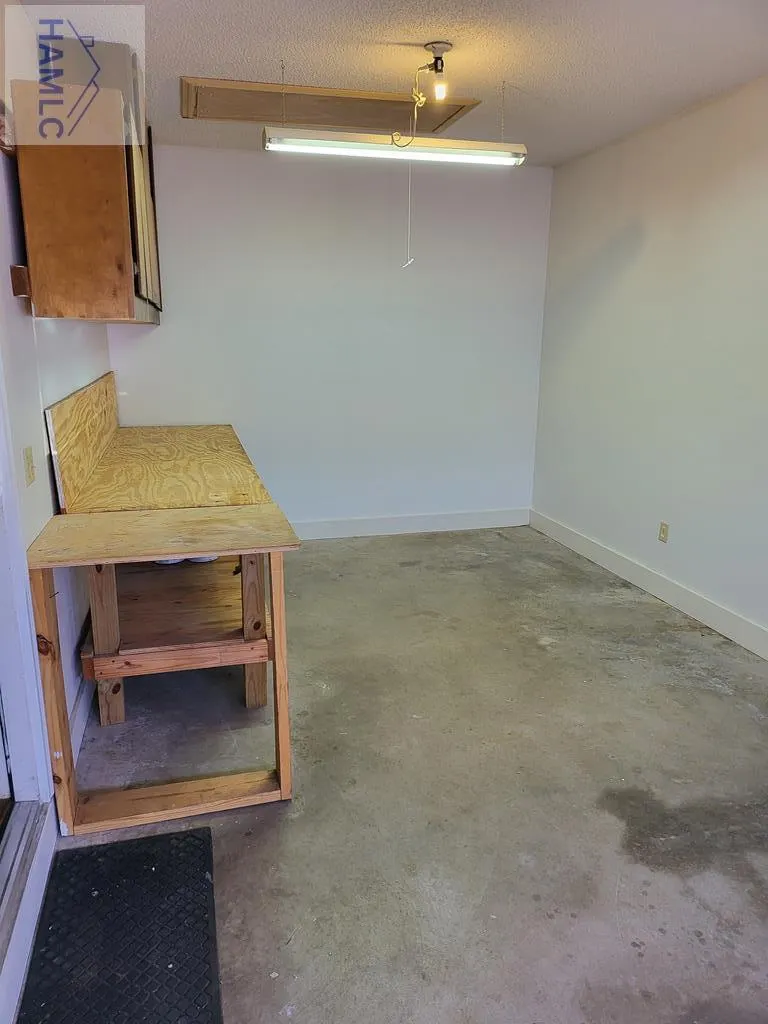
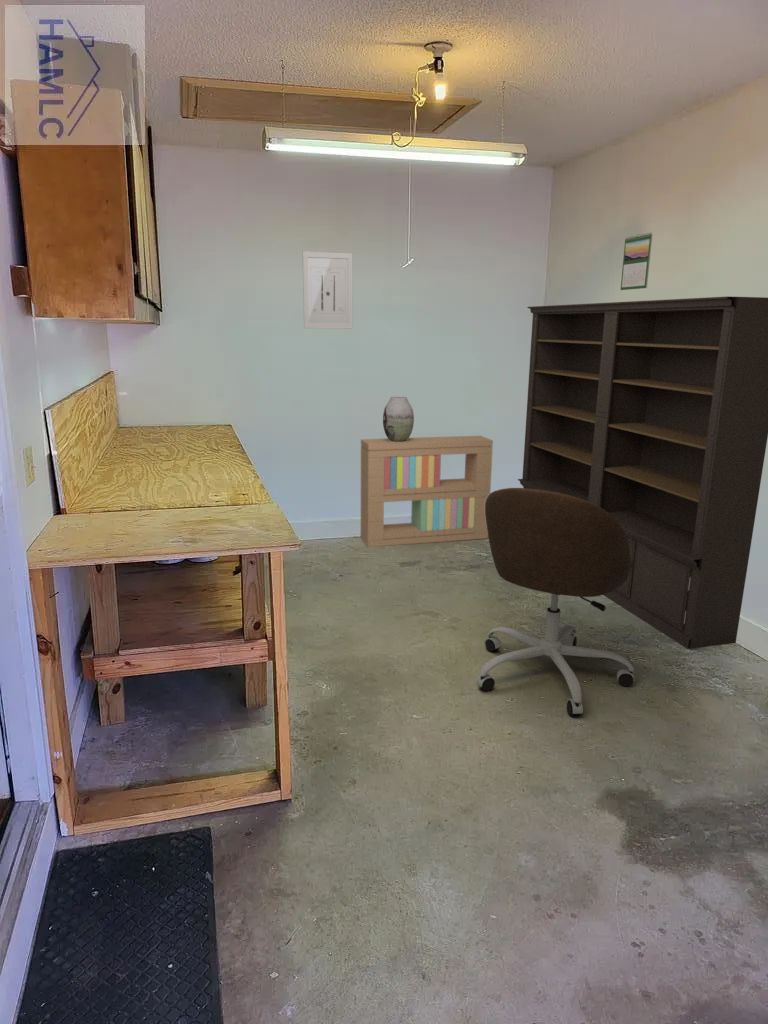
+ calendar (635, 261)
+ storage cabinet (616, 450)
+ bookshelf (425, 489)
+ wall art (328, 291)
+ vase (398, 418)
+ office chair (557, 578)
